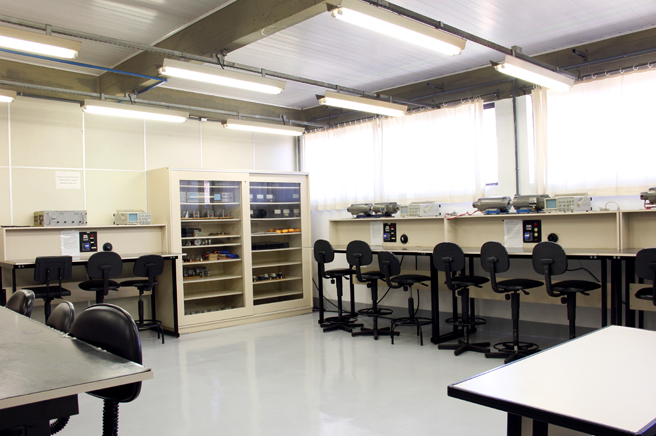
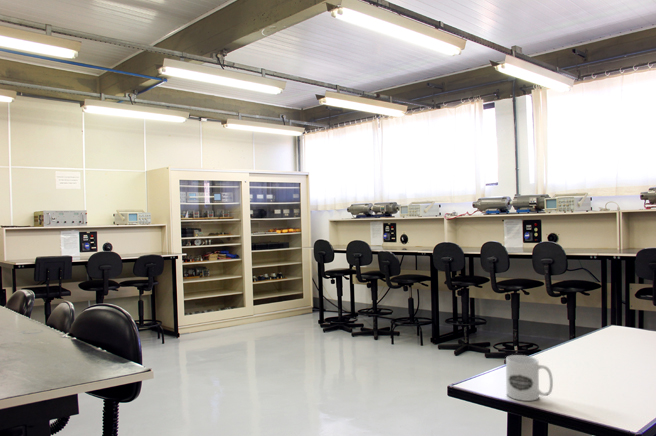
+ mug (529, 378)
